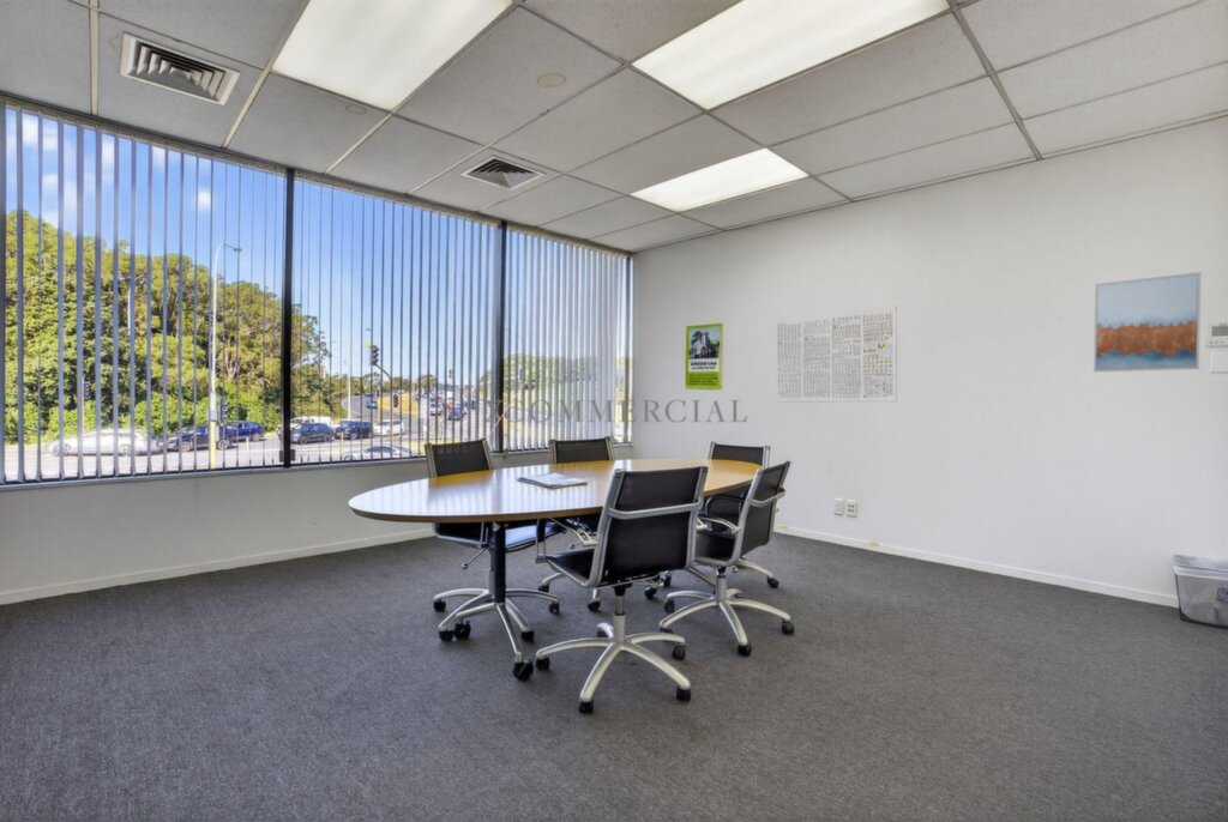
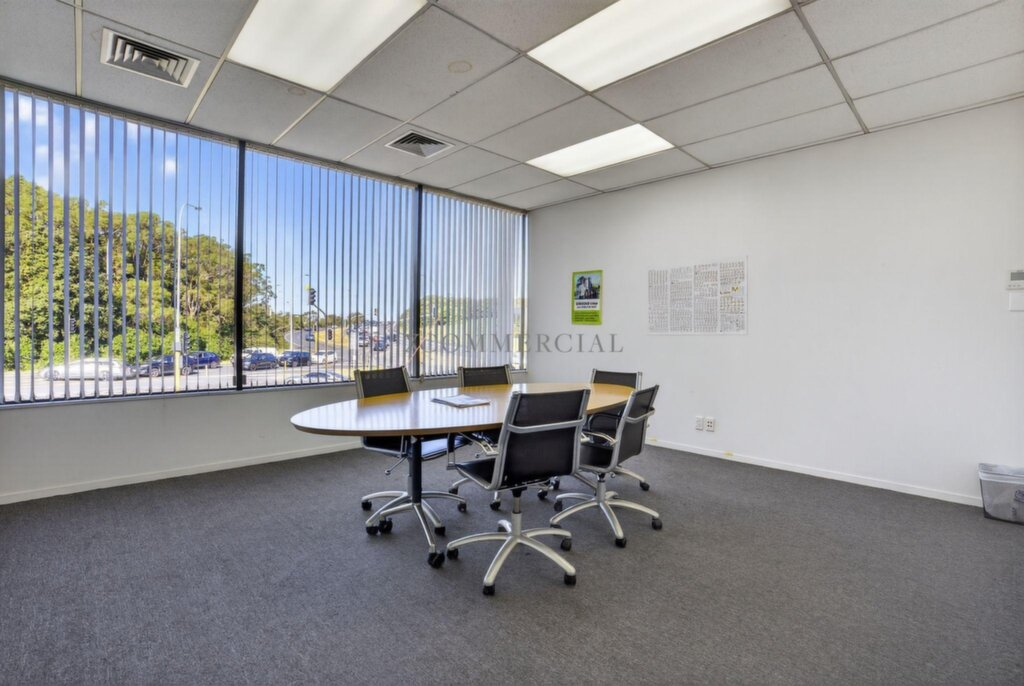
- wall art (1144, 324)
